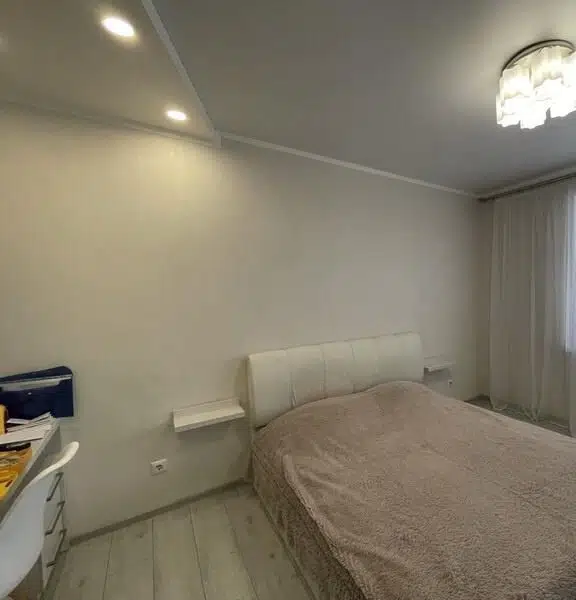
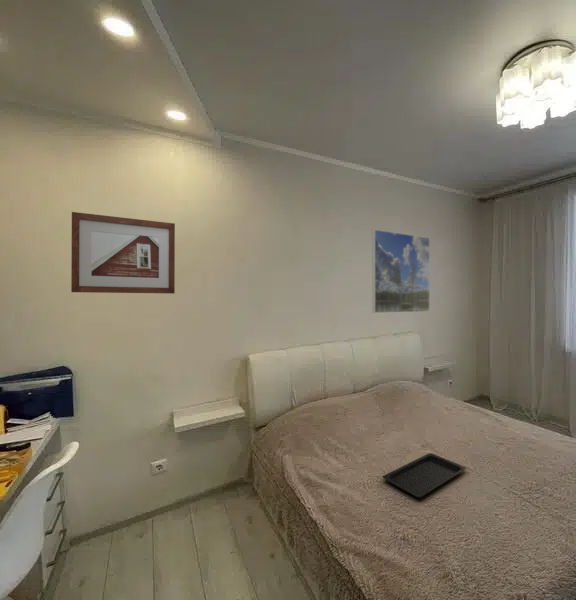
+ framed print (402, 273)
+ serving tray (425, 474)
+ picture frame (126, 255)
